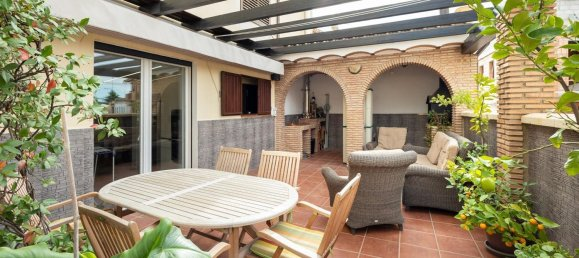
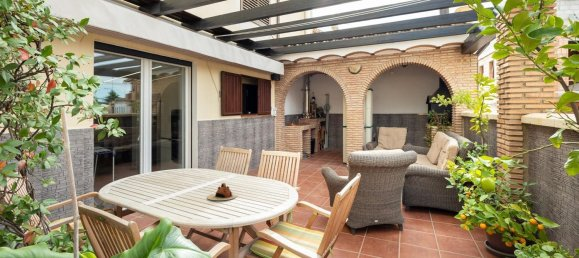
+ teapot (222, 189)
